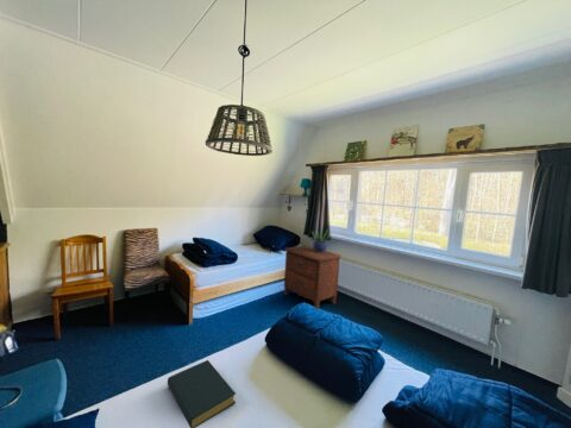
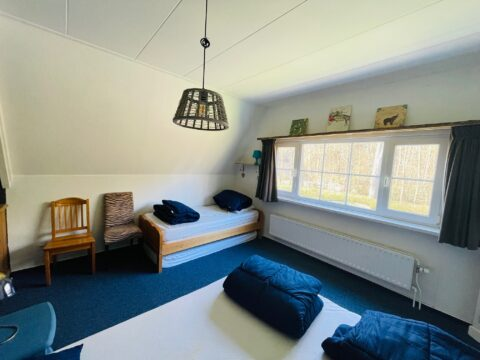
- hardback book (200, 389)
- nightstand (309, 275)
- potted plant (321, 240)
